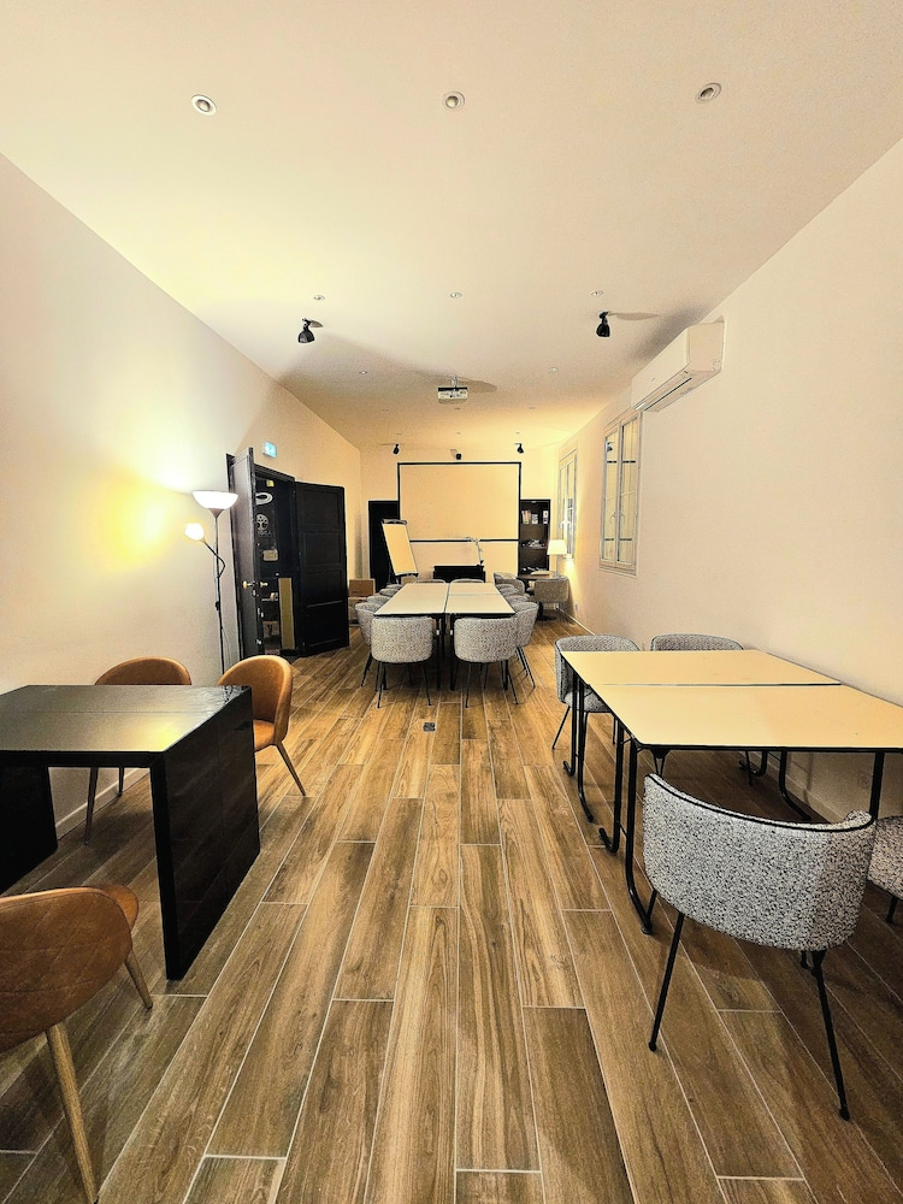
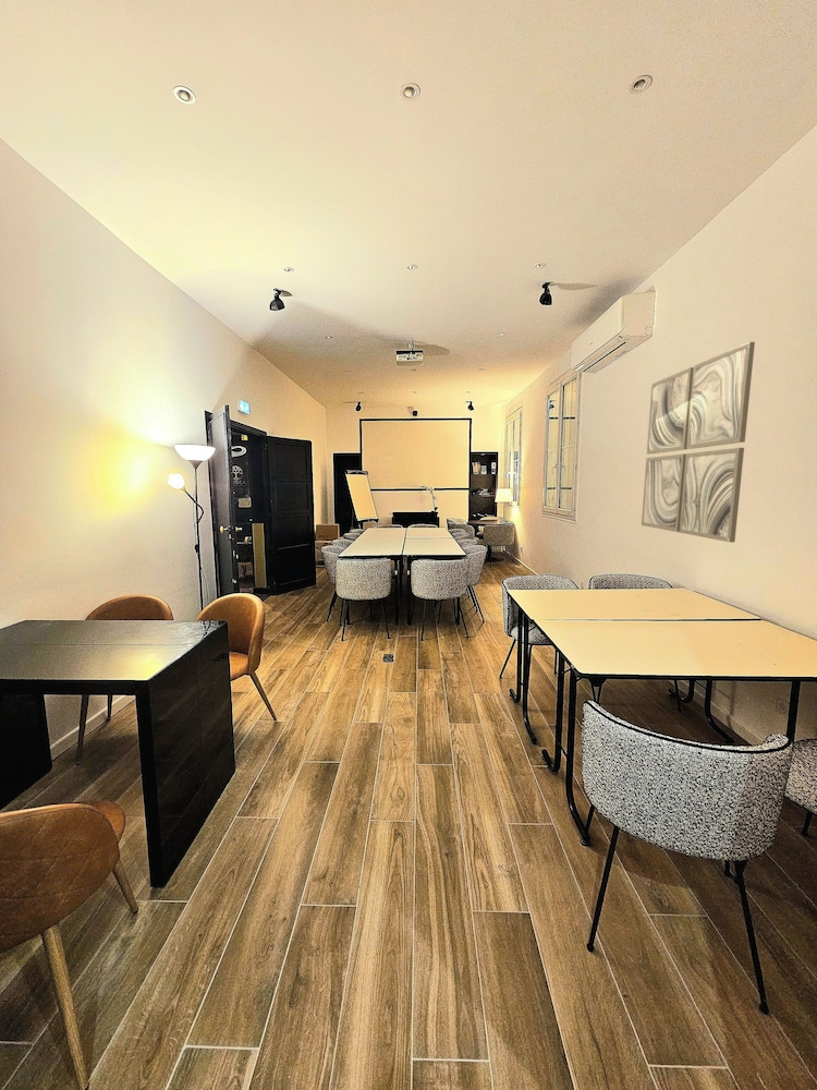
+ wall art (686, 453)
